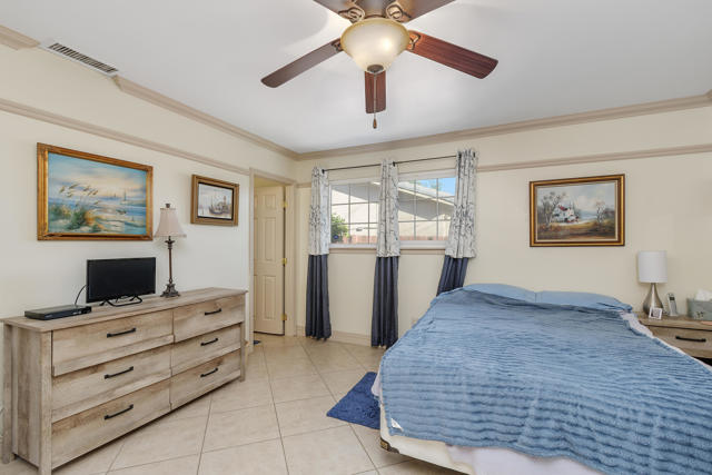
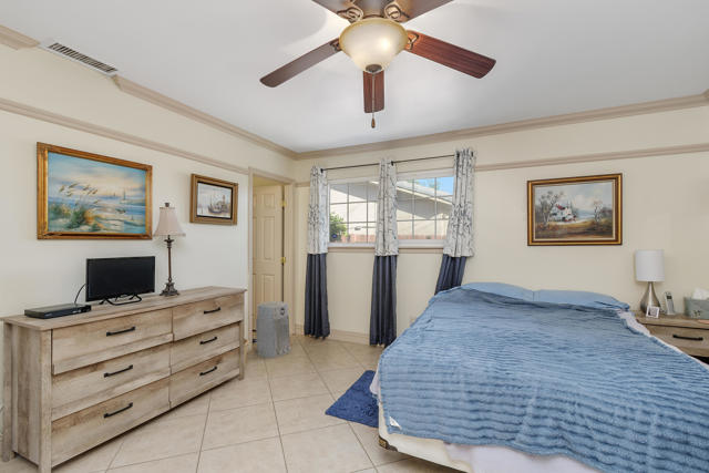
+ air purifier (271, 328)
